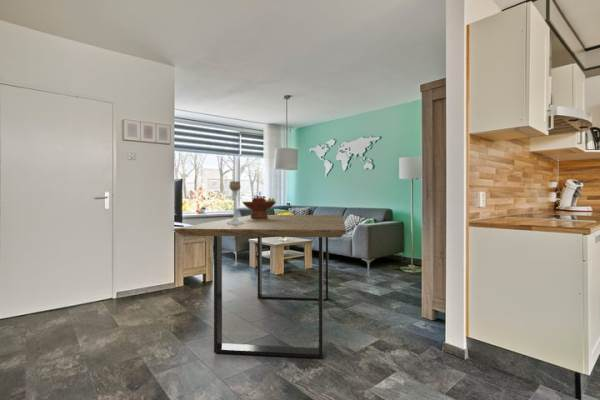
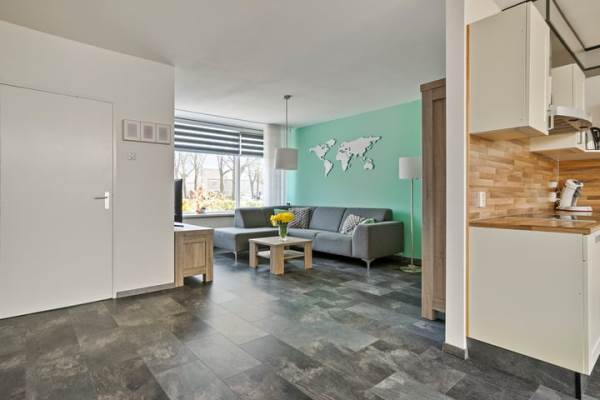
- fruit bowl (259, 206)
- candle holder (235, 202)
- dining table (261, 269)
